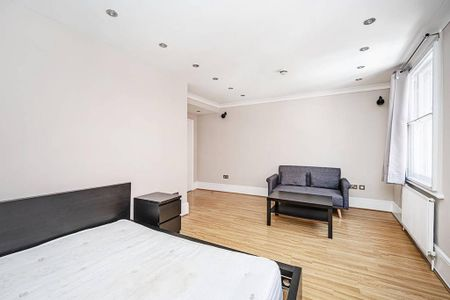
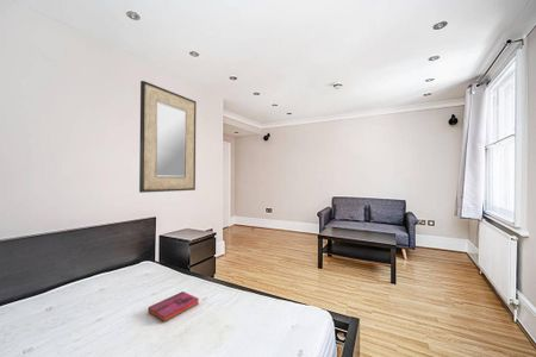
+ hardback book (174, 305)
+ home mirror (170, 142)
